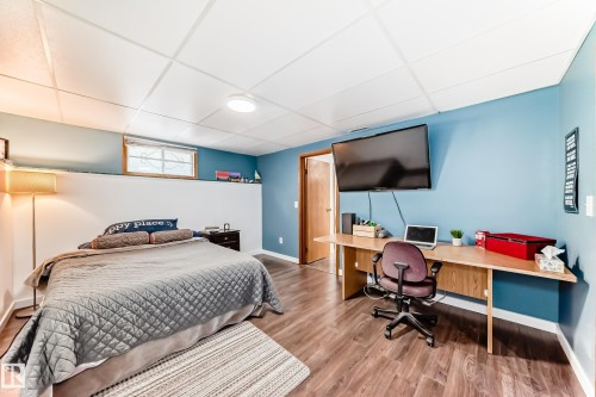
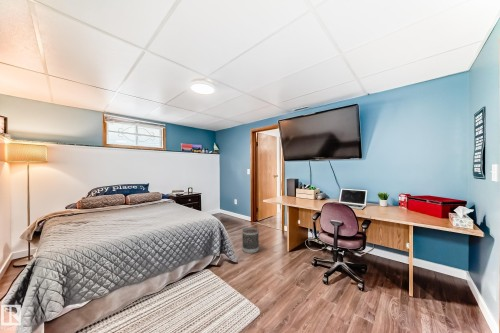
+ wastebasket (250, 240)
